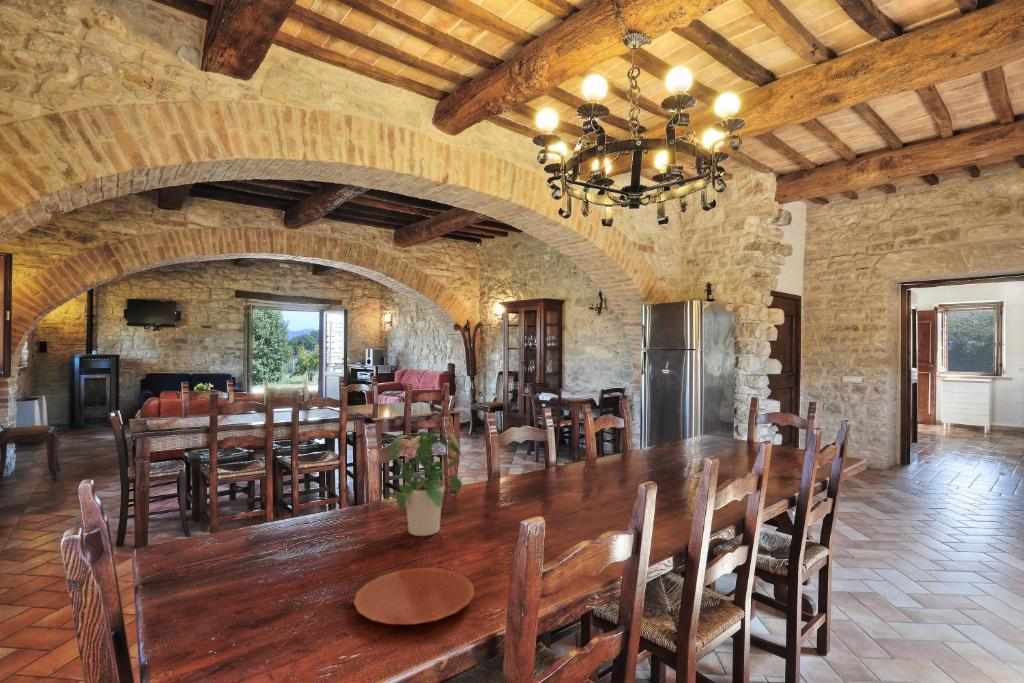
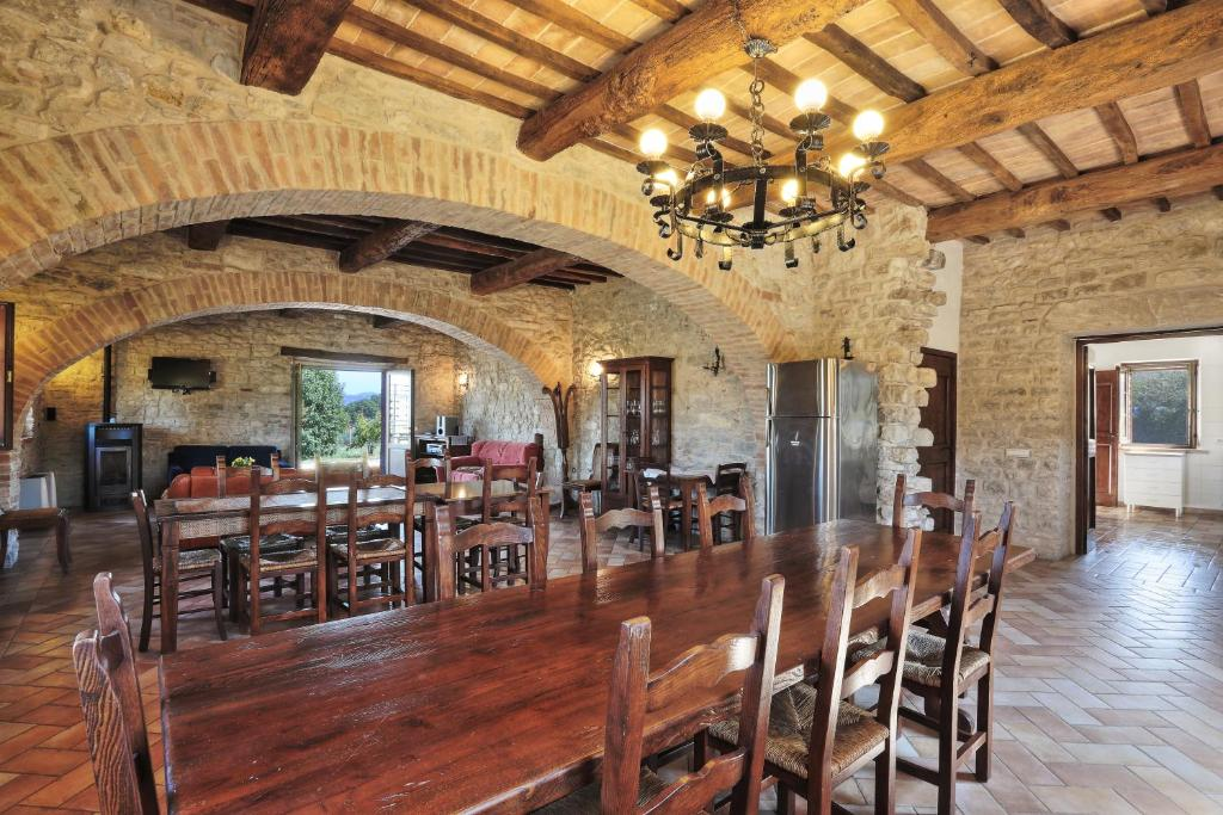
- plate (415, 597)
- potted plant (426, 479)
